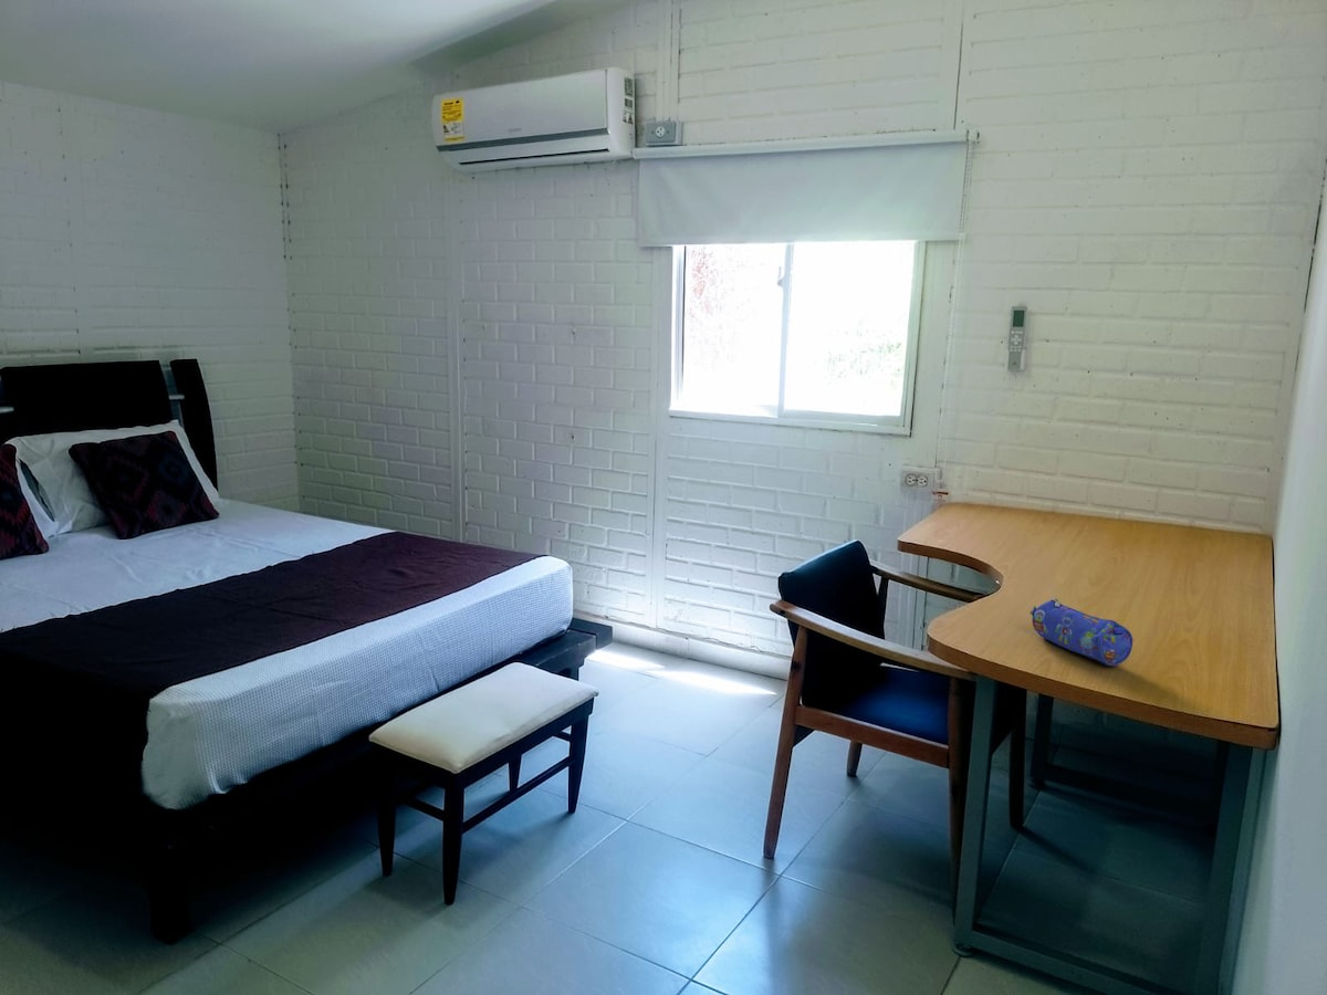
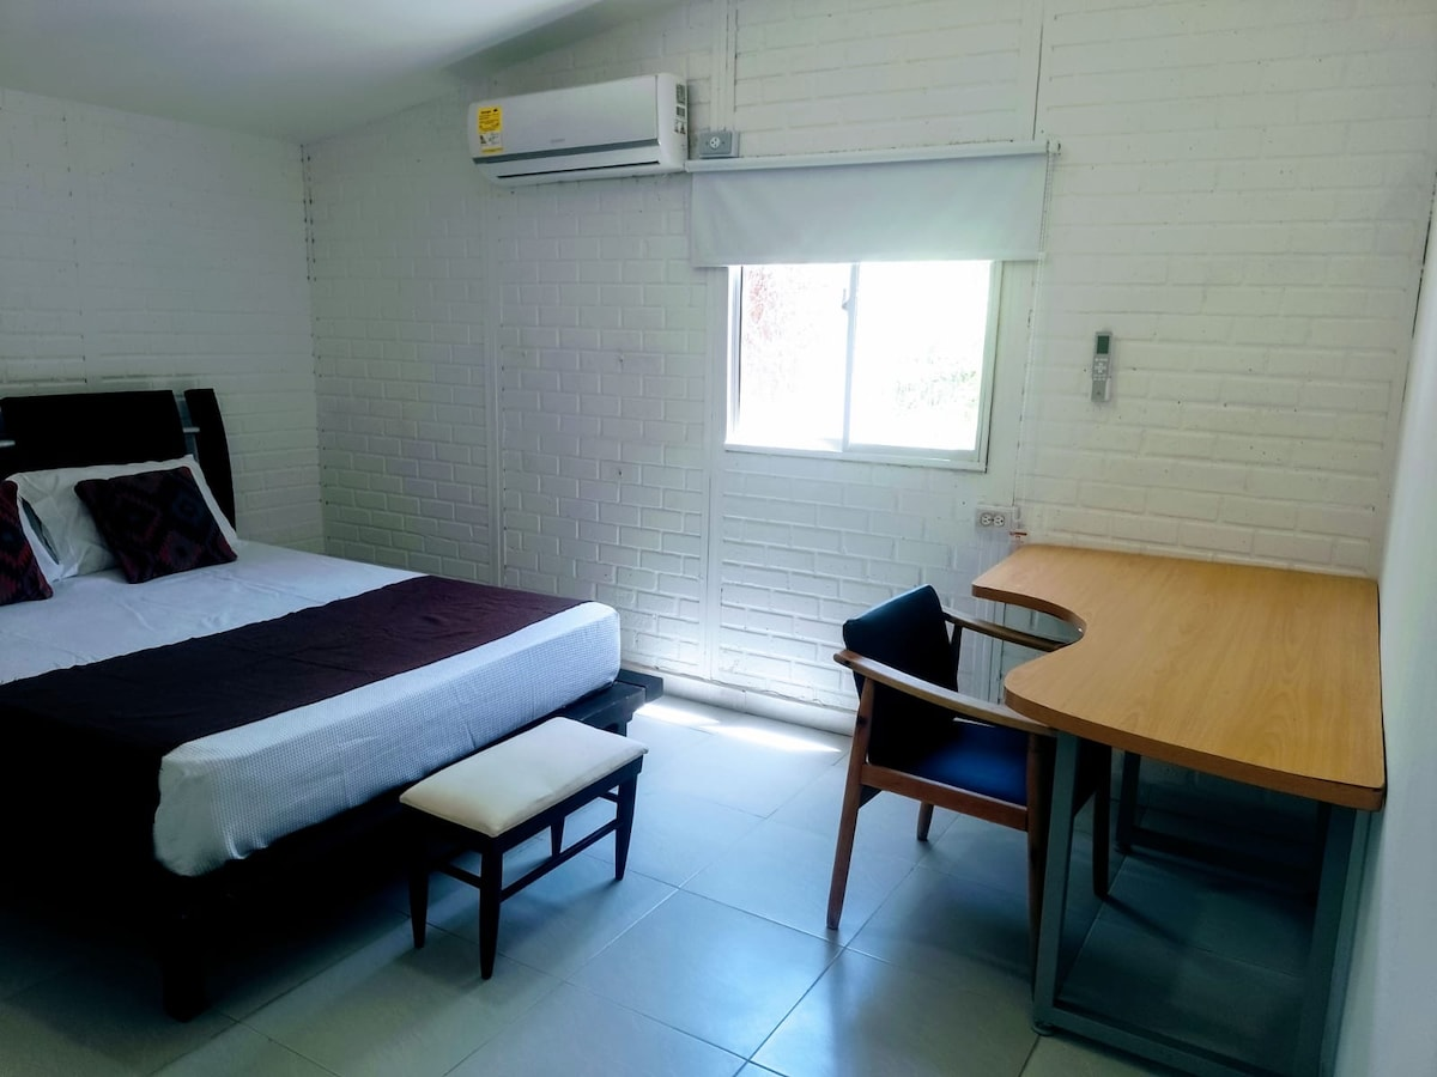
- pencil case (1079, 629)
